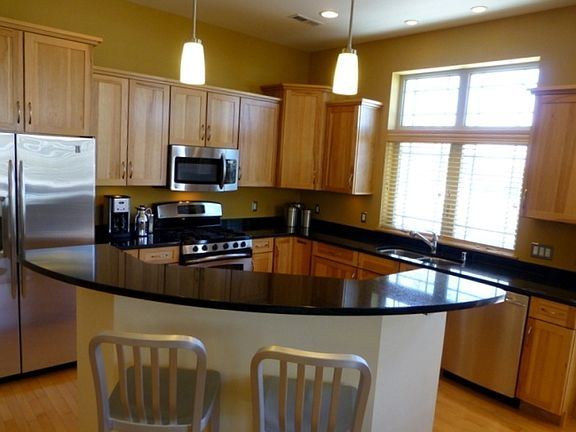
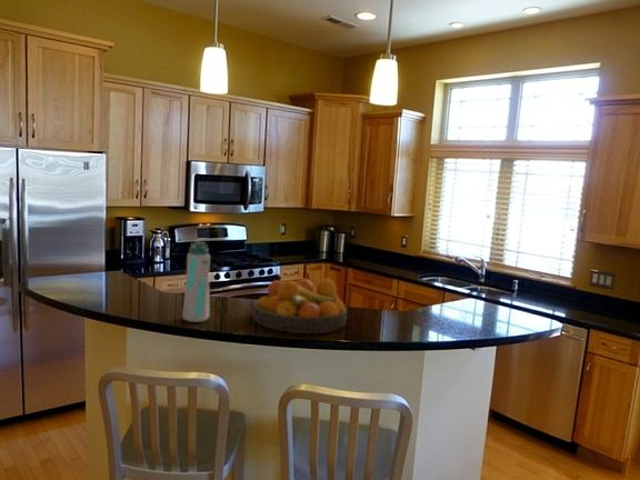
+ fruit bowl (300, 299)
+ water bottle (198, 281)
